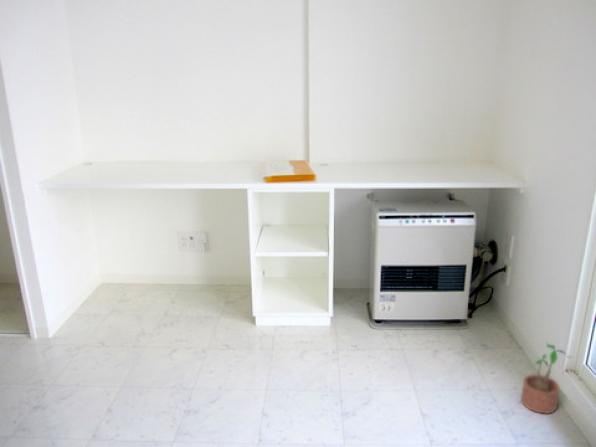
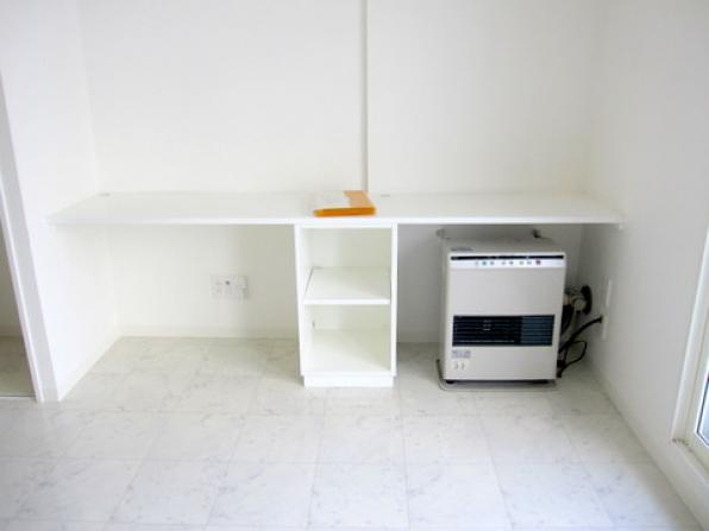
- potted plant (547, 376)
